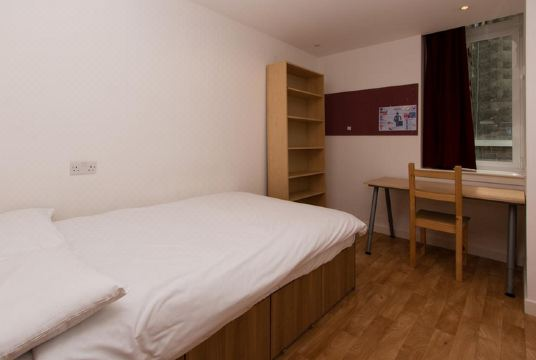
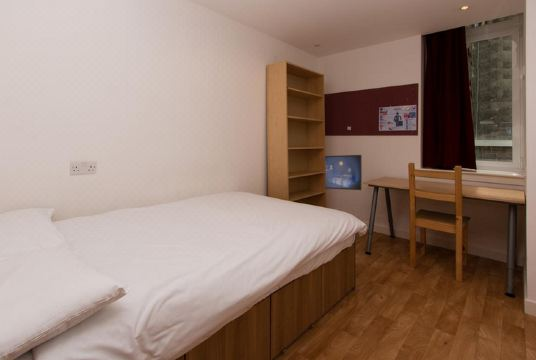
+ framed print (337, 172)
